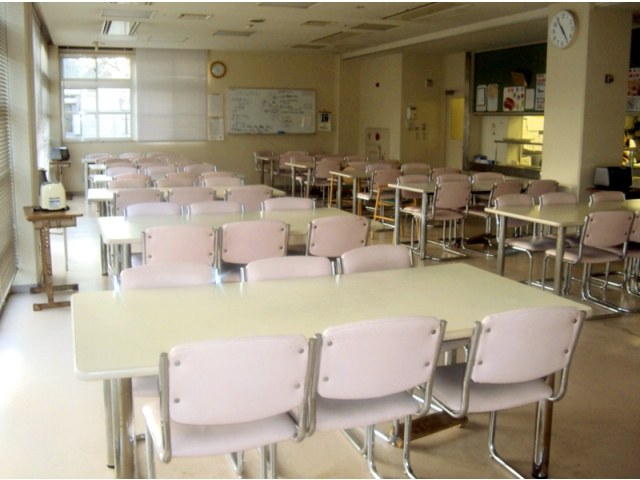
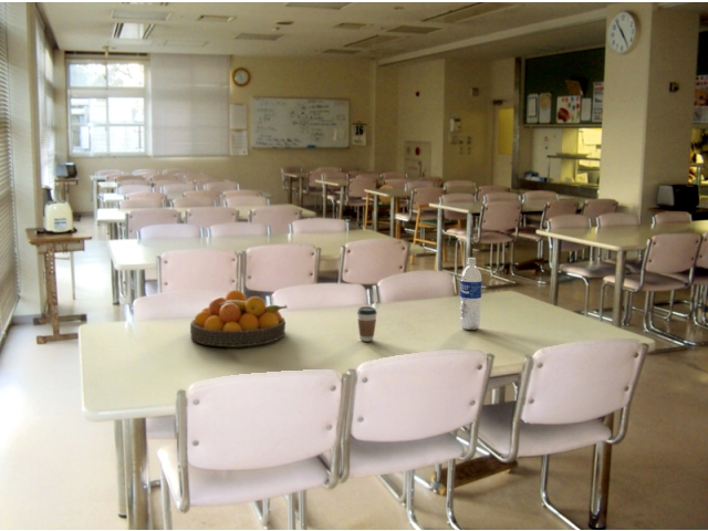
+ fruit bowl (238, 314)
+ coffee cup (366, 324)
+ water bottle (470, 293)
